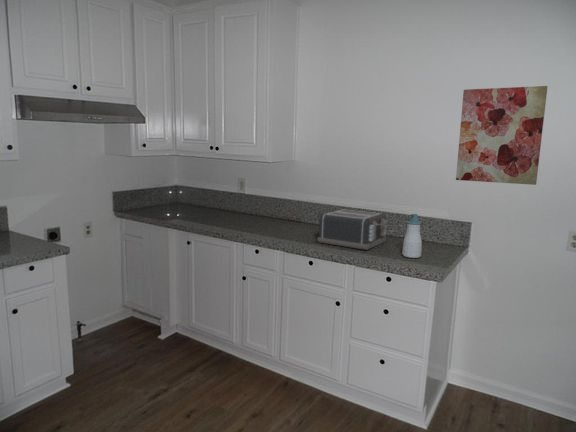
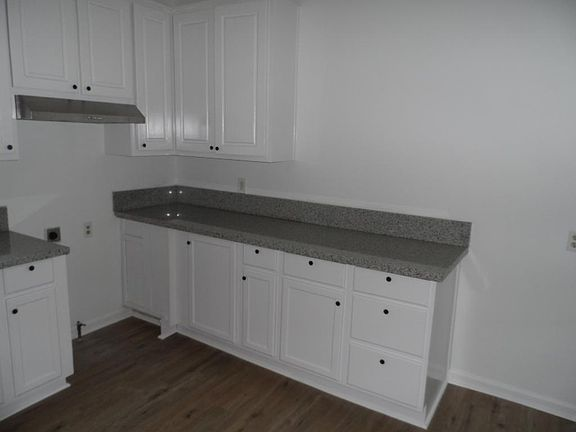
- toaster (356, 228)
- soap bottle (413, 235)
- wall art (499, 135)
